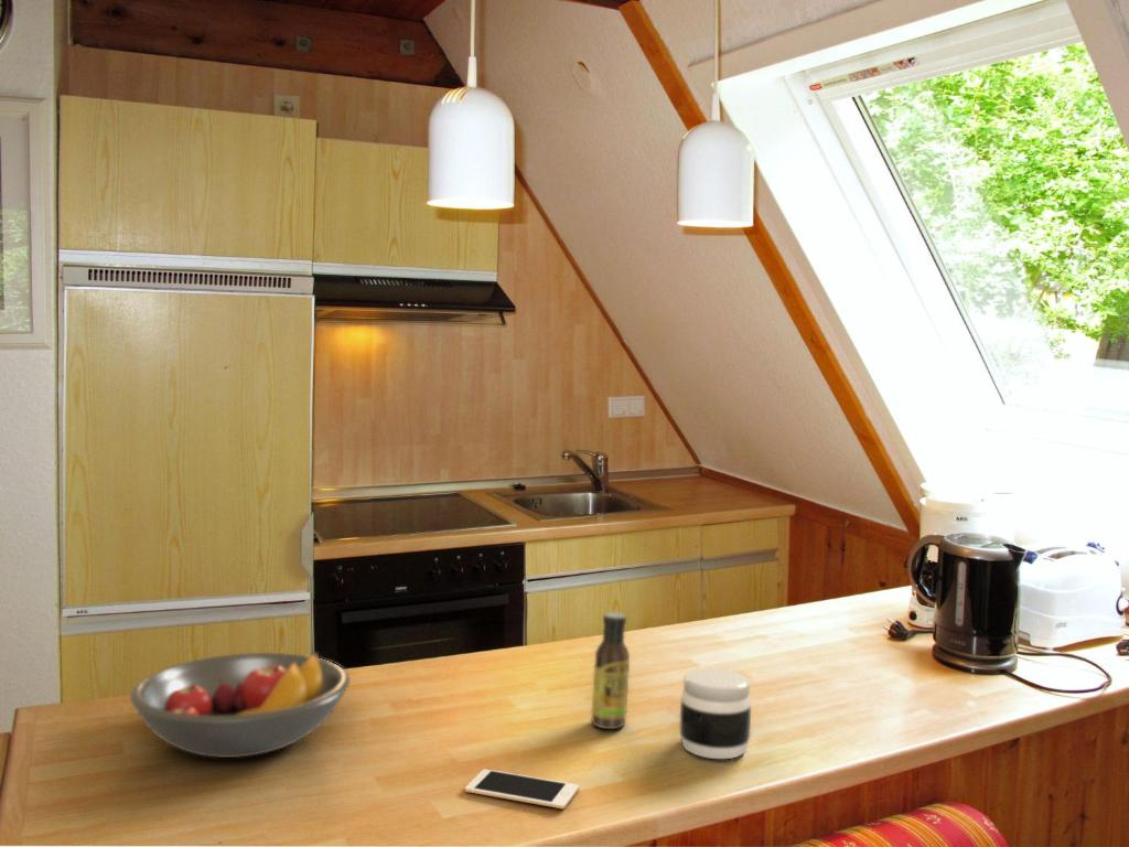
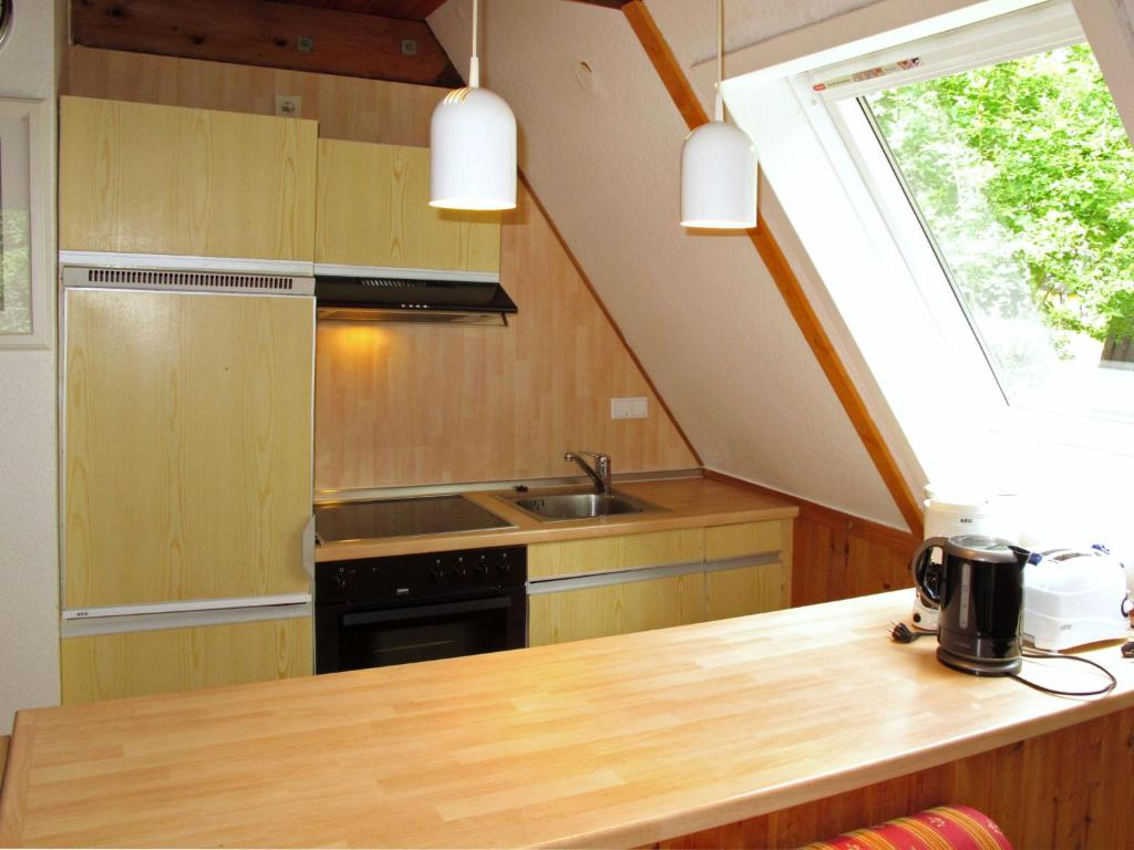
- sauce bottle (611, 669)
- jar (714, 712)
- fruit bowl (243, 704)
- cell phone (522, 787)
